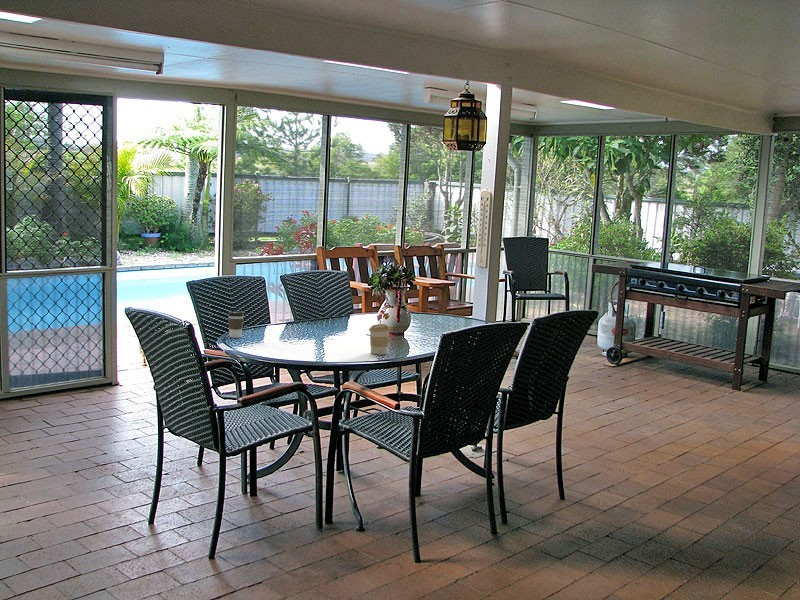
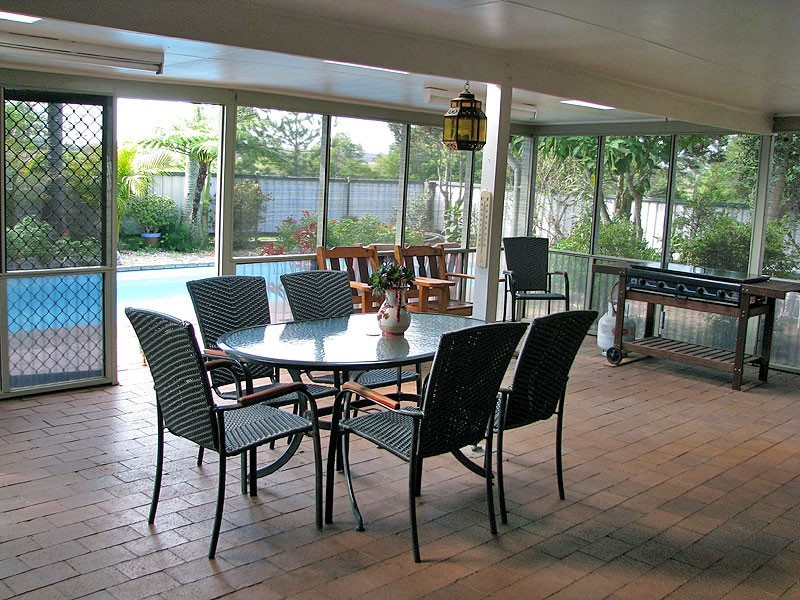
- coffee cup (379, 338)
- coffee cup (235, 324)
